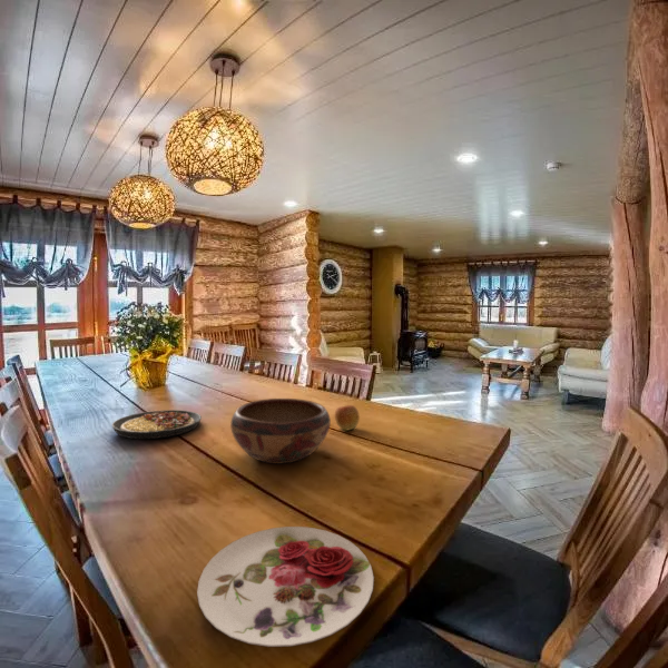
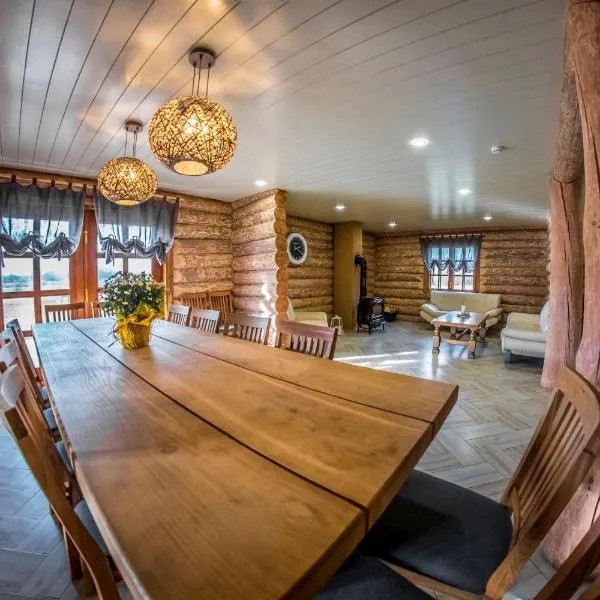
- decorative bowl (281, 431)
- plate (158, 421)
- apple (346, 416)
- plate (287, 572)
